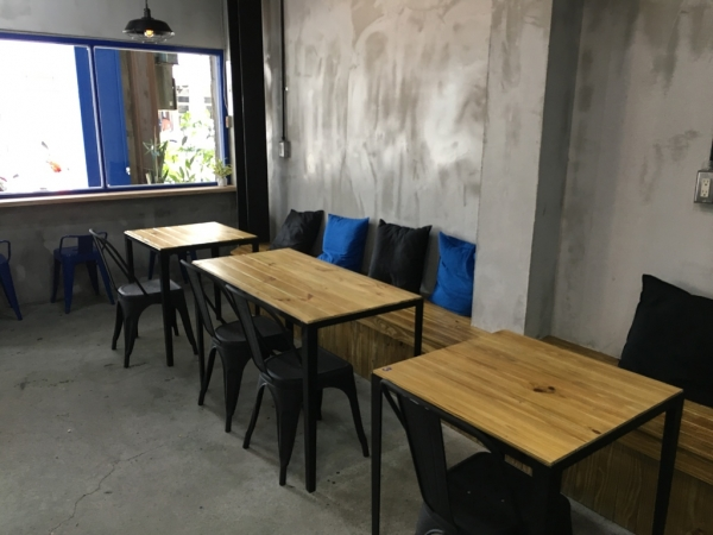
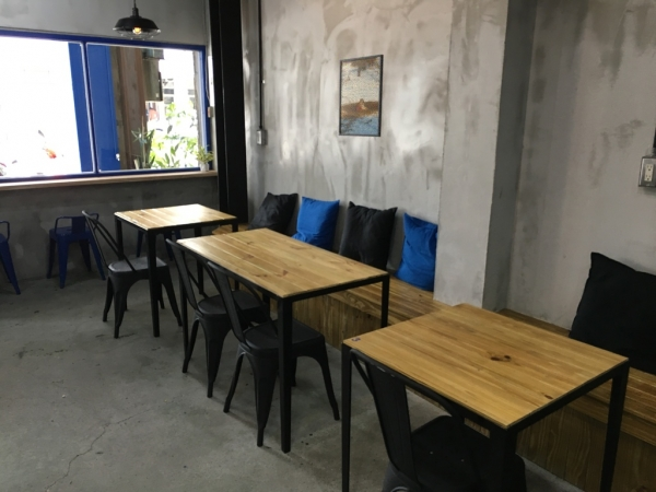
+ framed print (360, 97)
